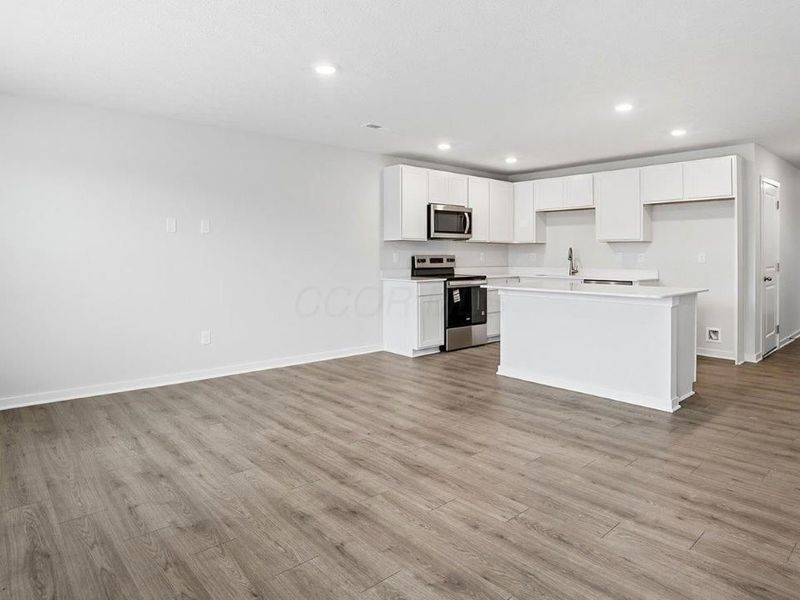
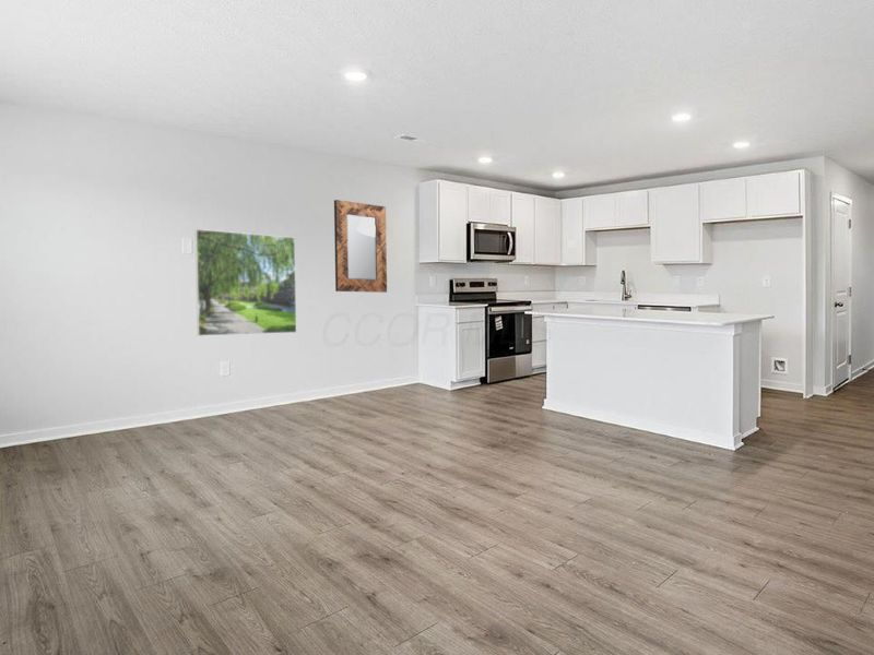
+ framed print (248, 284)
+ home mirror (361, 247)
